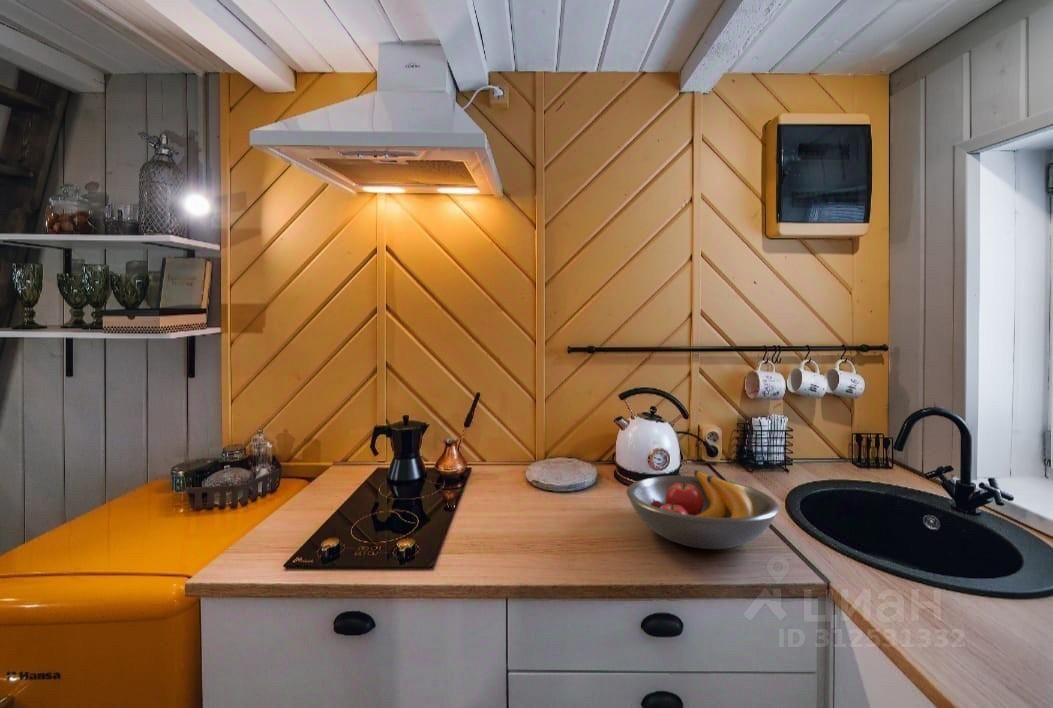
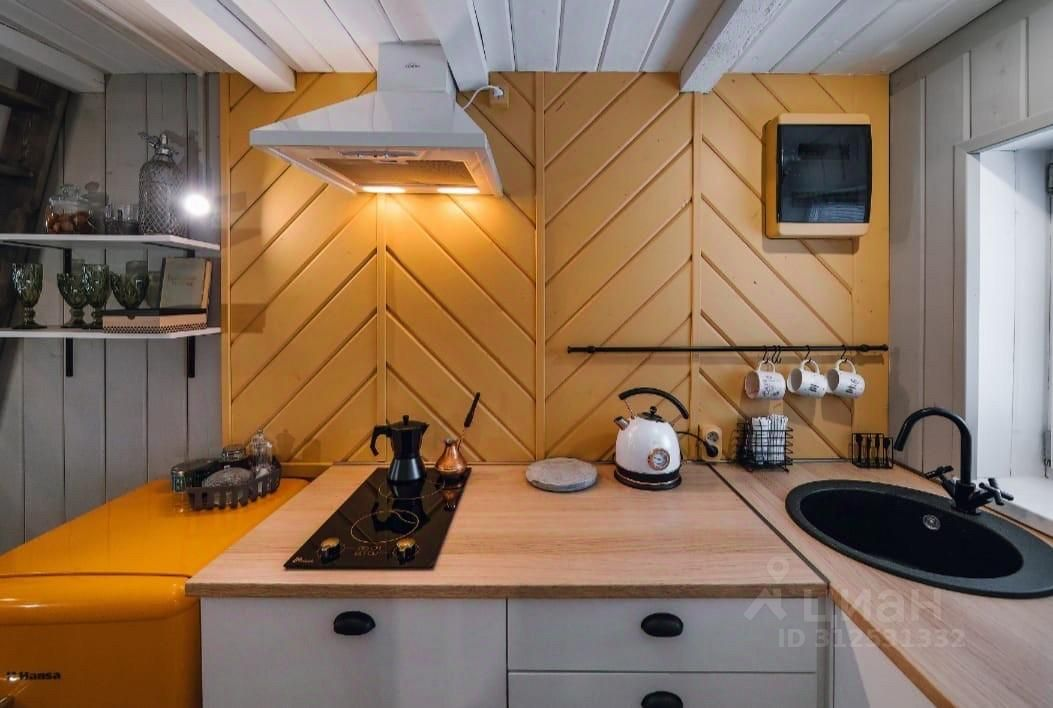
- fruit bowl (698, 509)
